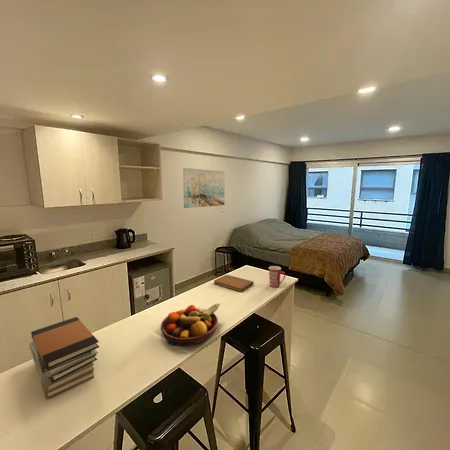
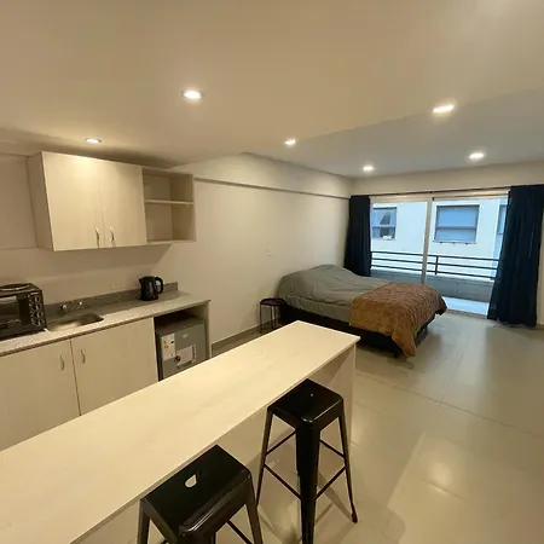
- book stack (63, 352)
- wall art (205, 188)
- notebook (233, 282)
- fruit bowl (190, 319)
- mug (276, 277)
